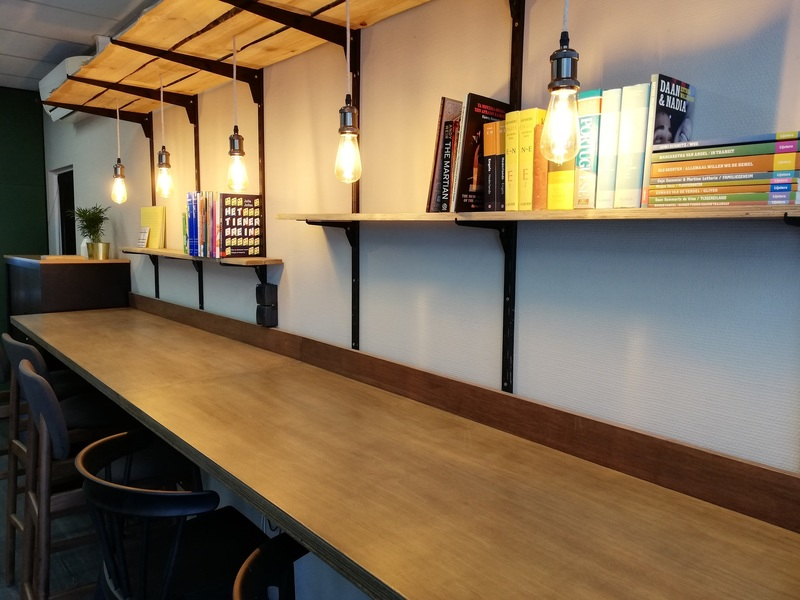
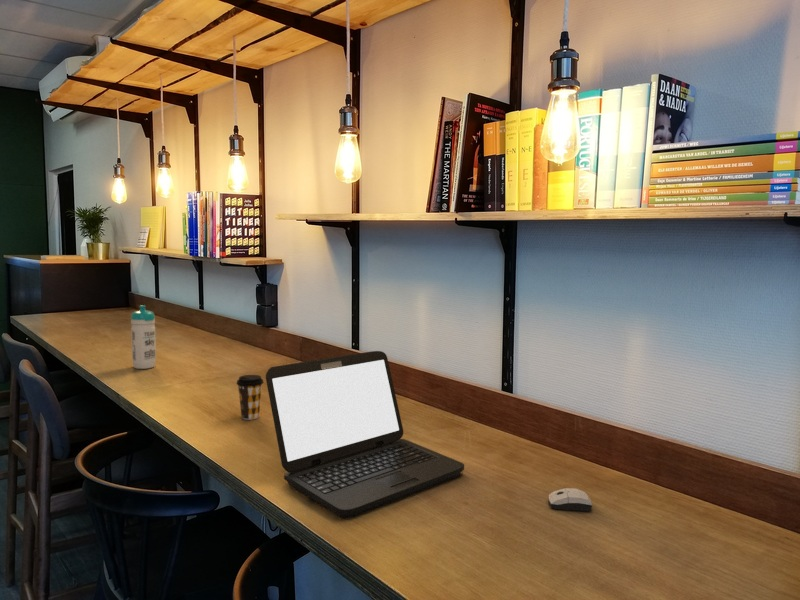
+ coffee cup (250, 397)
+ water bottle (143, 336)
+ laptop (367, 421)
+ computer mouse (569, 498)
